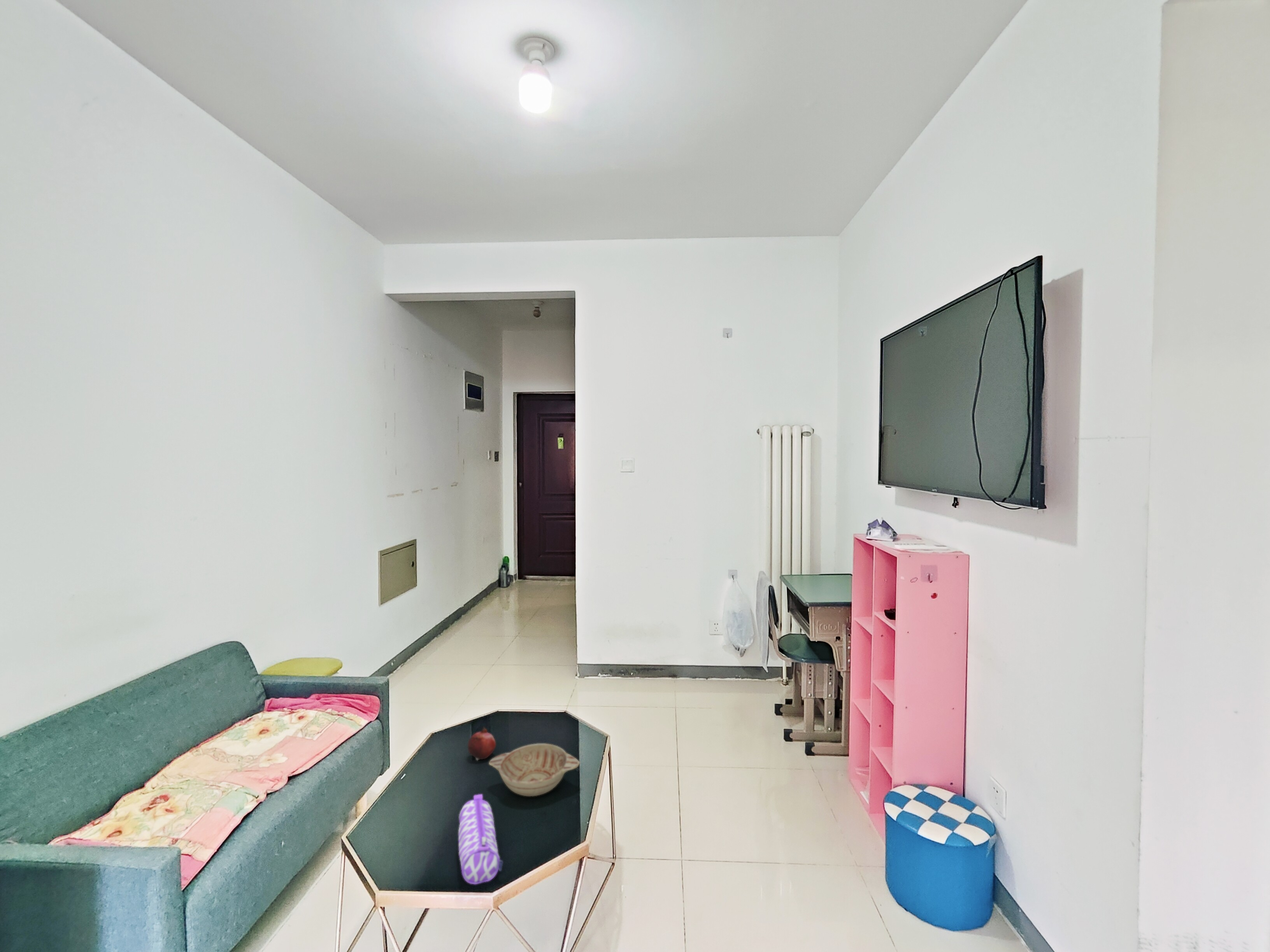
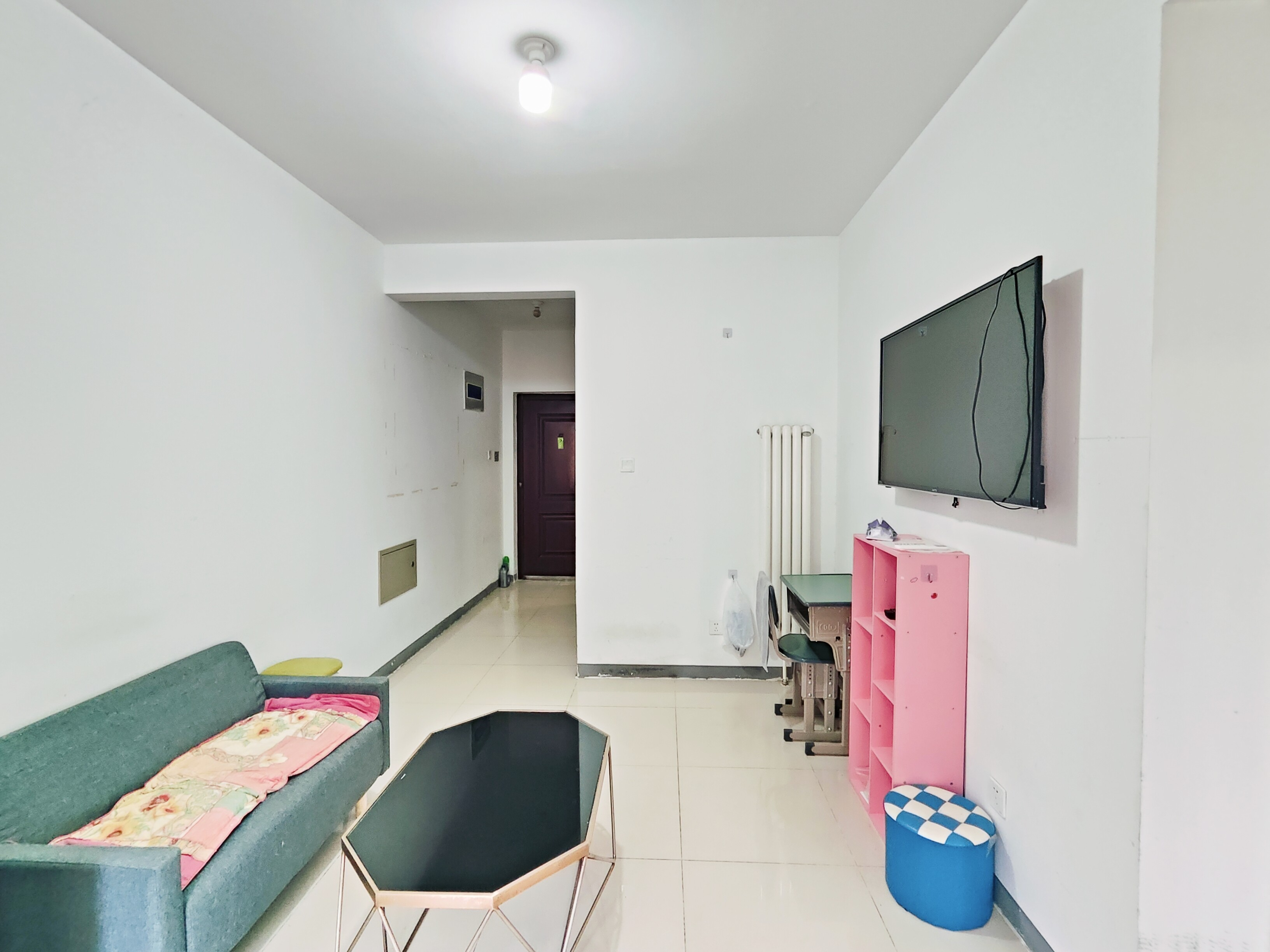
- pencil case (477, 838)
- decorative bowl (533, 774)
- fruit (482, 742)
